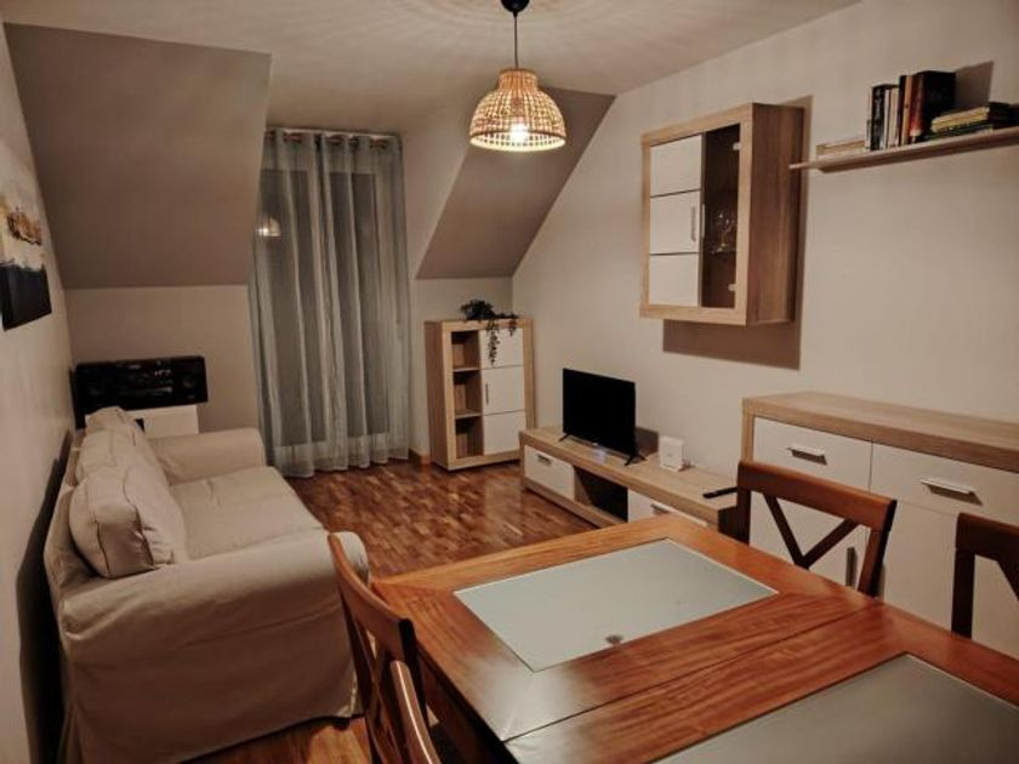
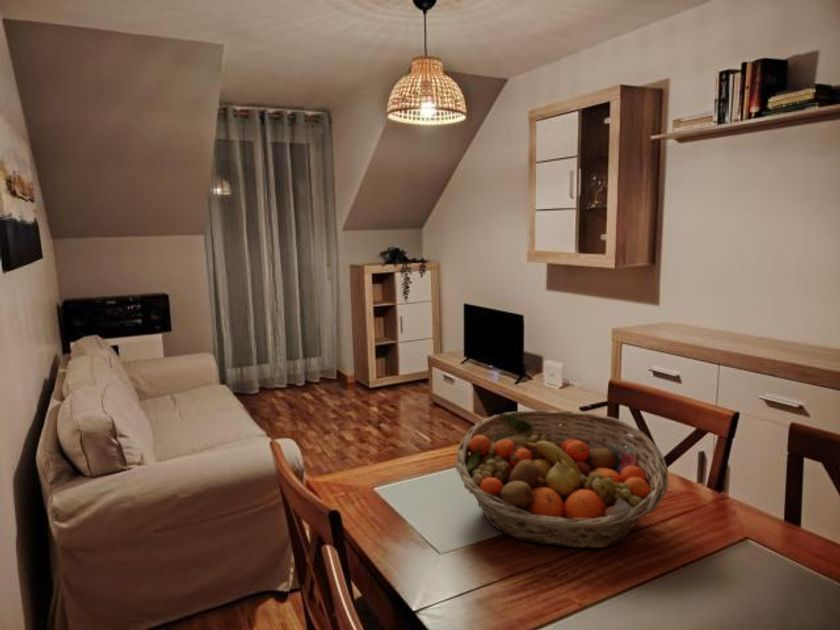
+ fruit basket (556, 473)
